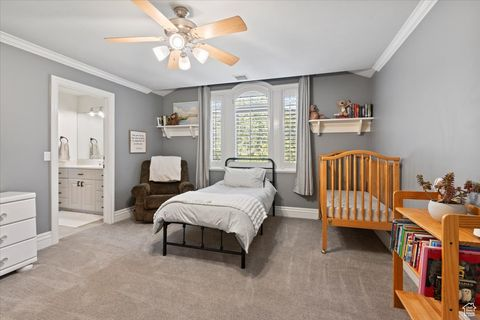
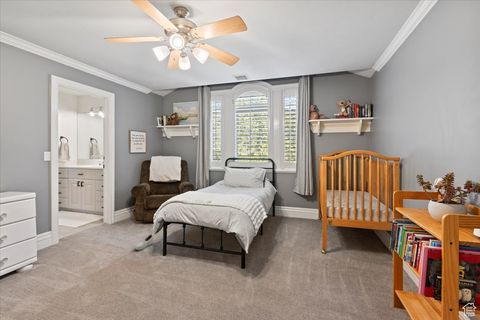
+ shoe (144, 241)
